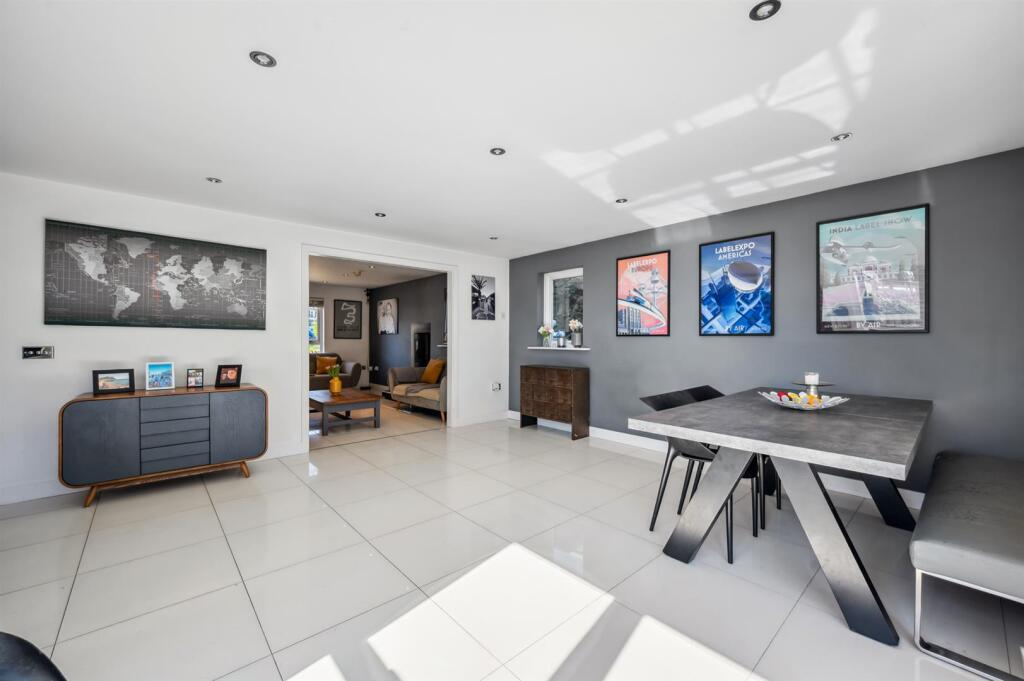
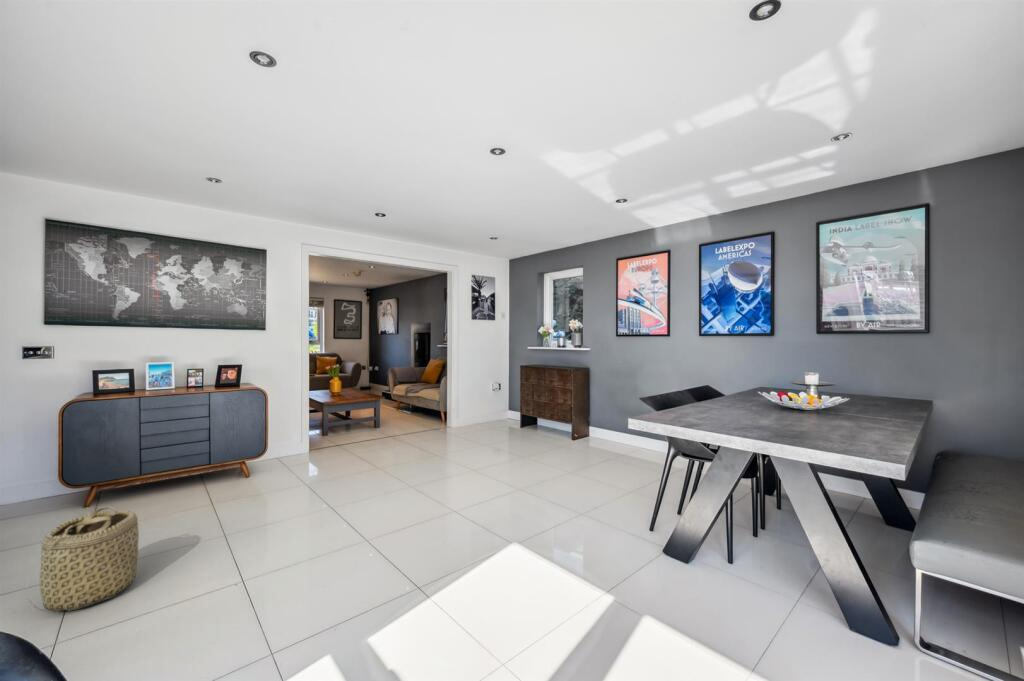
+ basket (87, 555)
